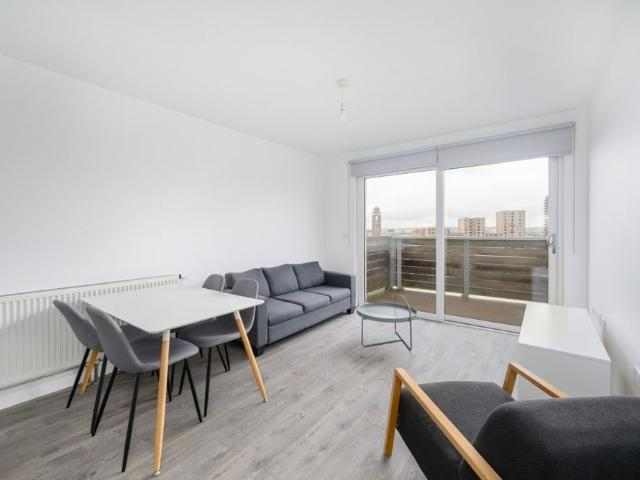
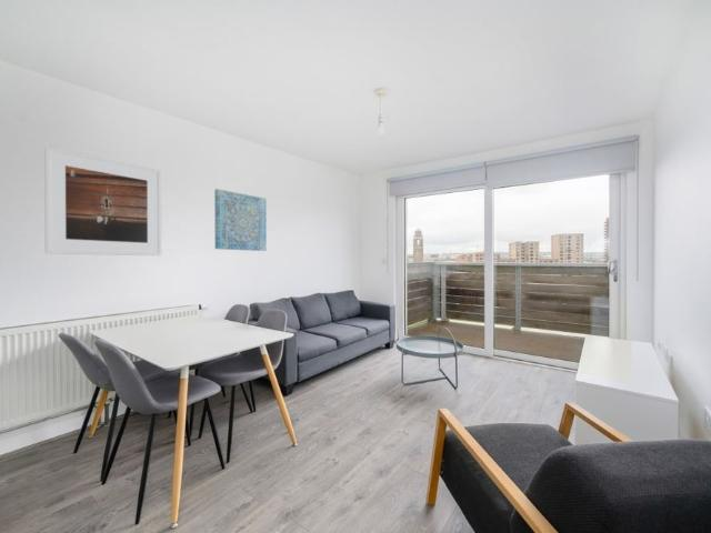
+ wall art (242, 222)
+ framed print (109, 207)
